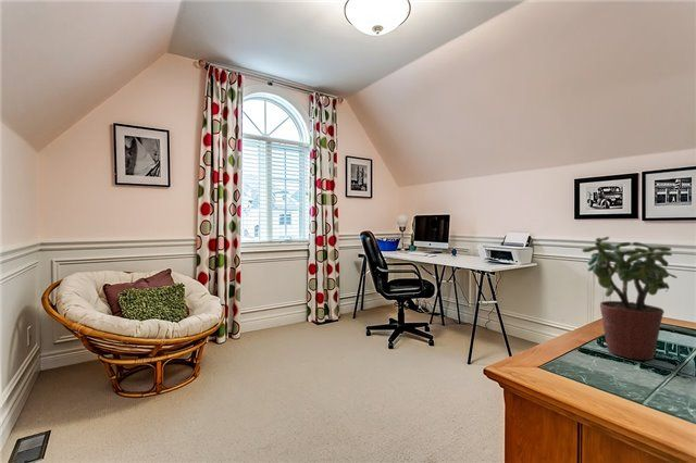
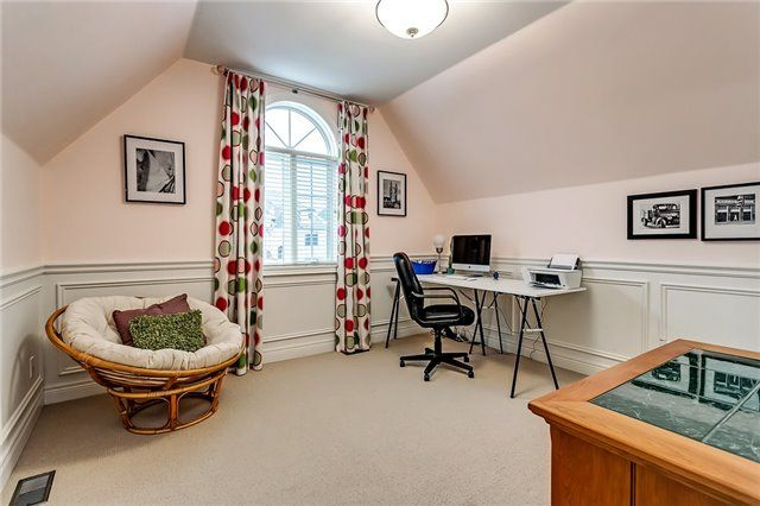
- potted plant (625, 293)
